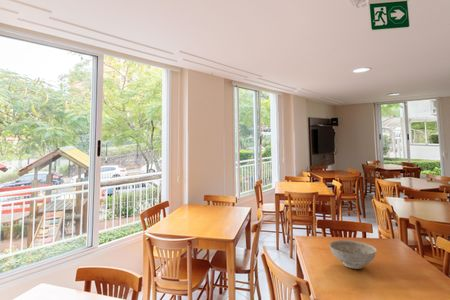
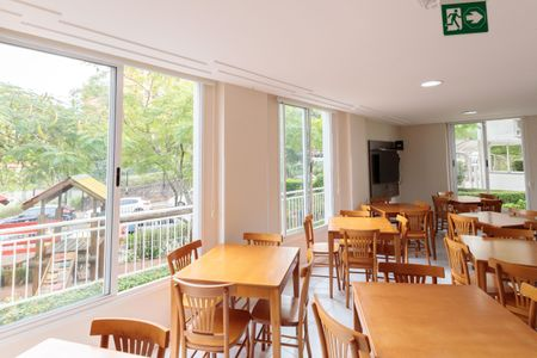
- decorative bowl (352, 255)
